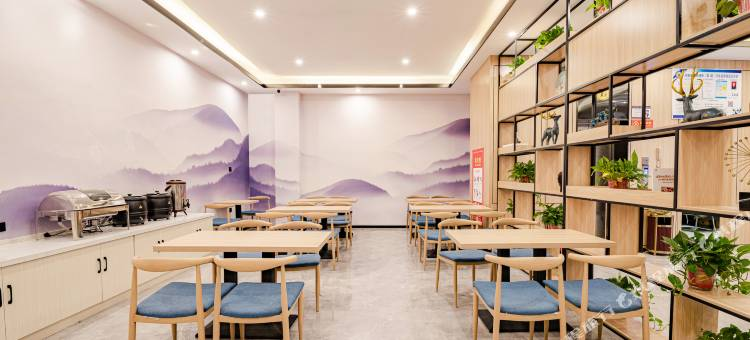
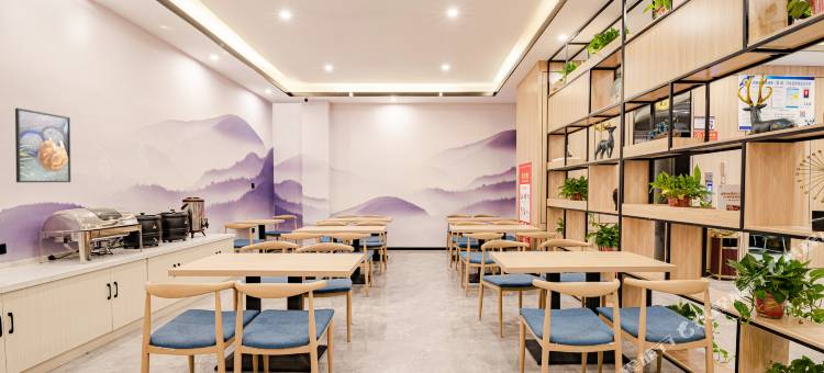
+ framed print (44, 147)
